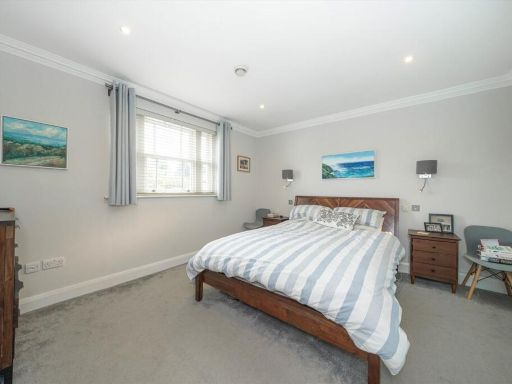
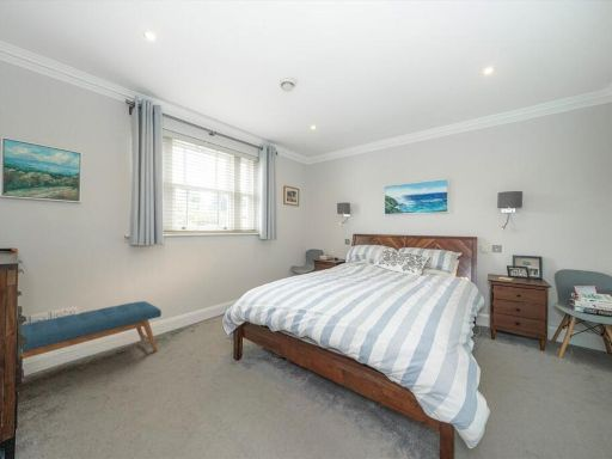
+ bench (80, 342)
